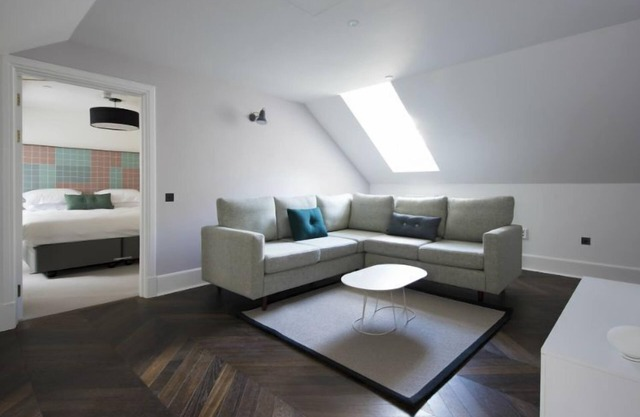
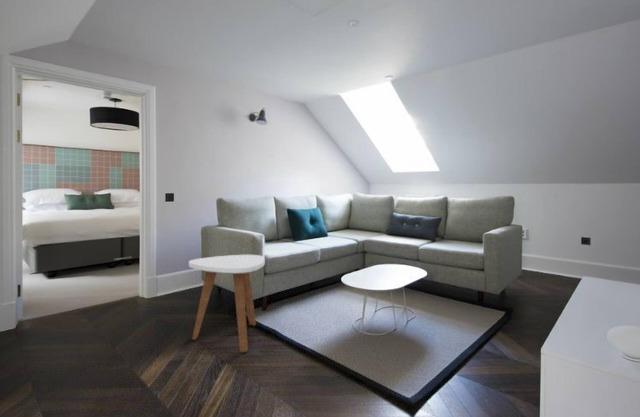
+ side table (235, 300)
